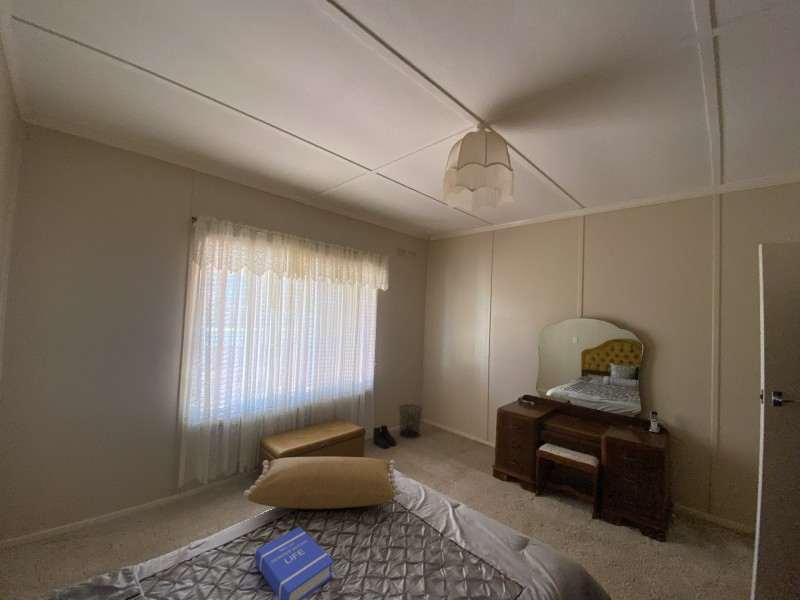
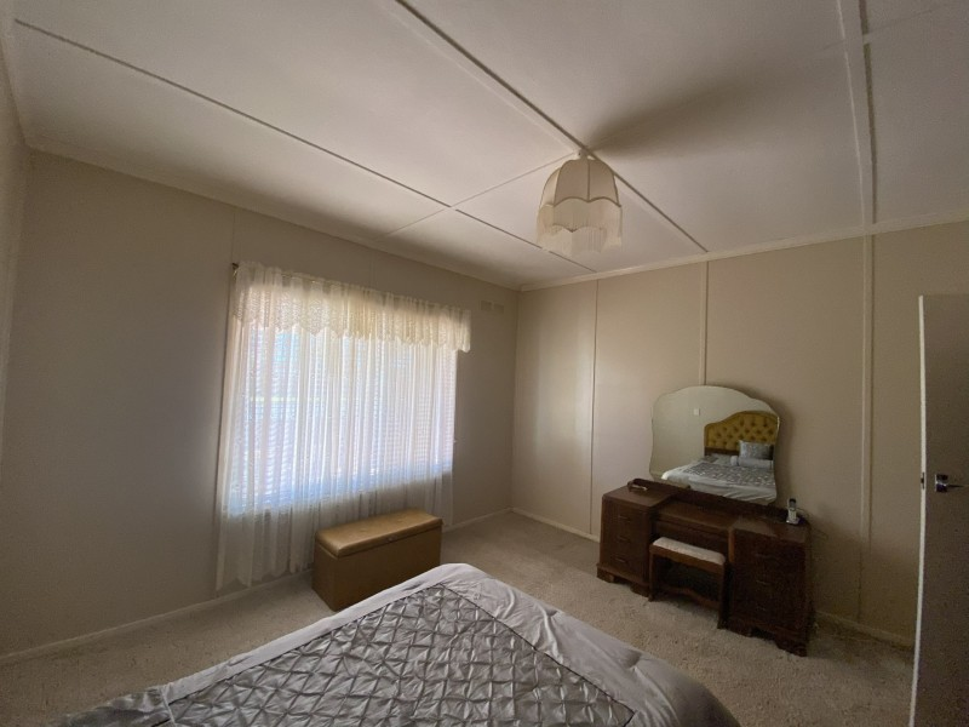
- pillow (327, 478)
- book (293, 563)
- boots (384, 435)
- waste bin (410, 421)
